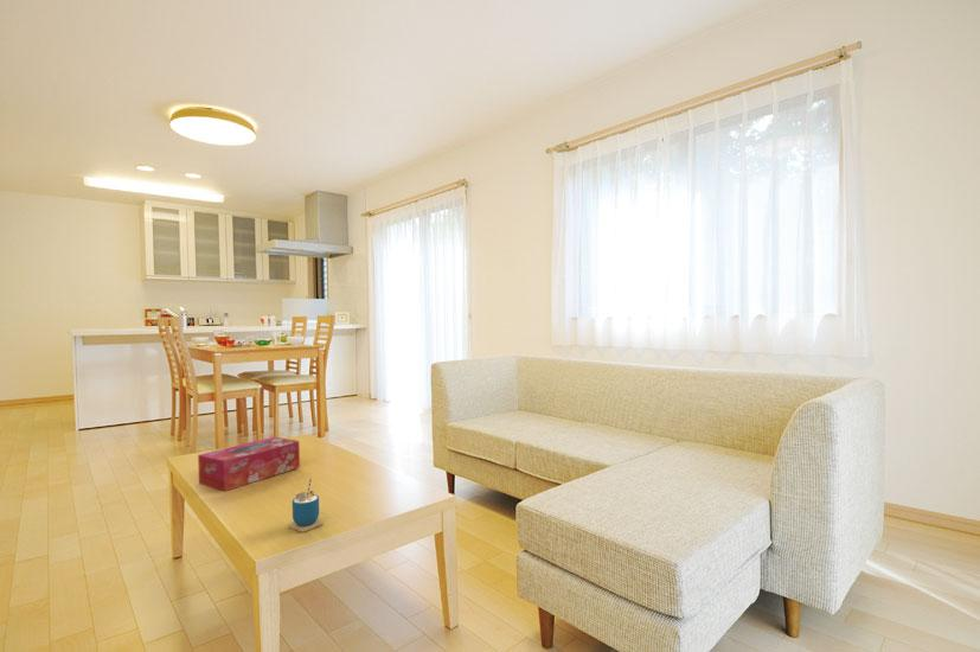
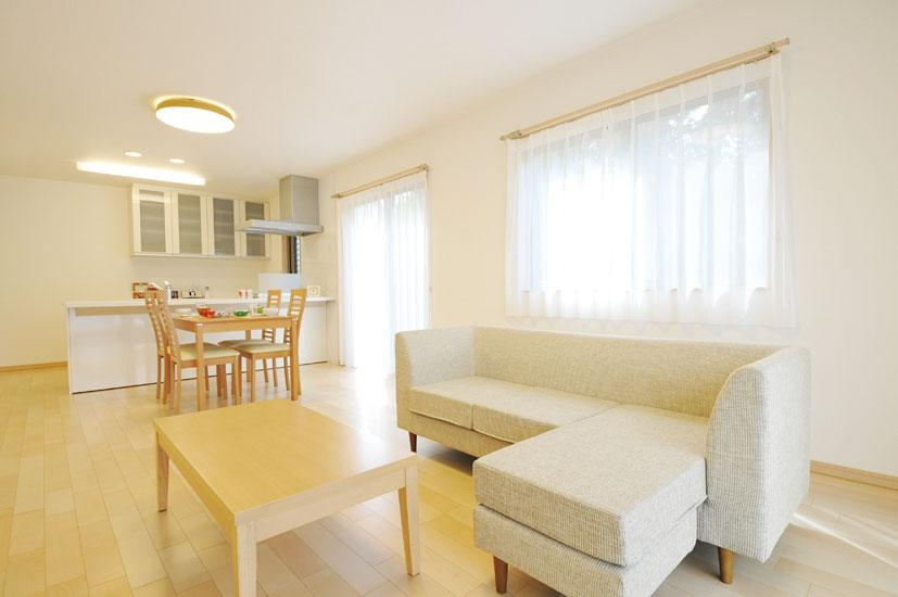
- cup (306, 503)
- tissue box (251, 461)
